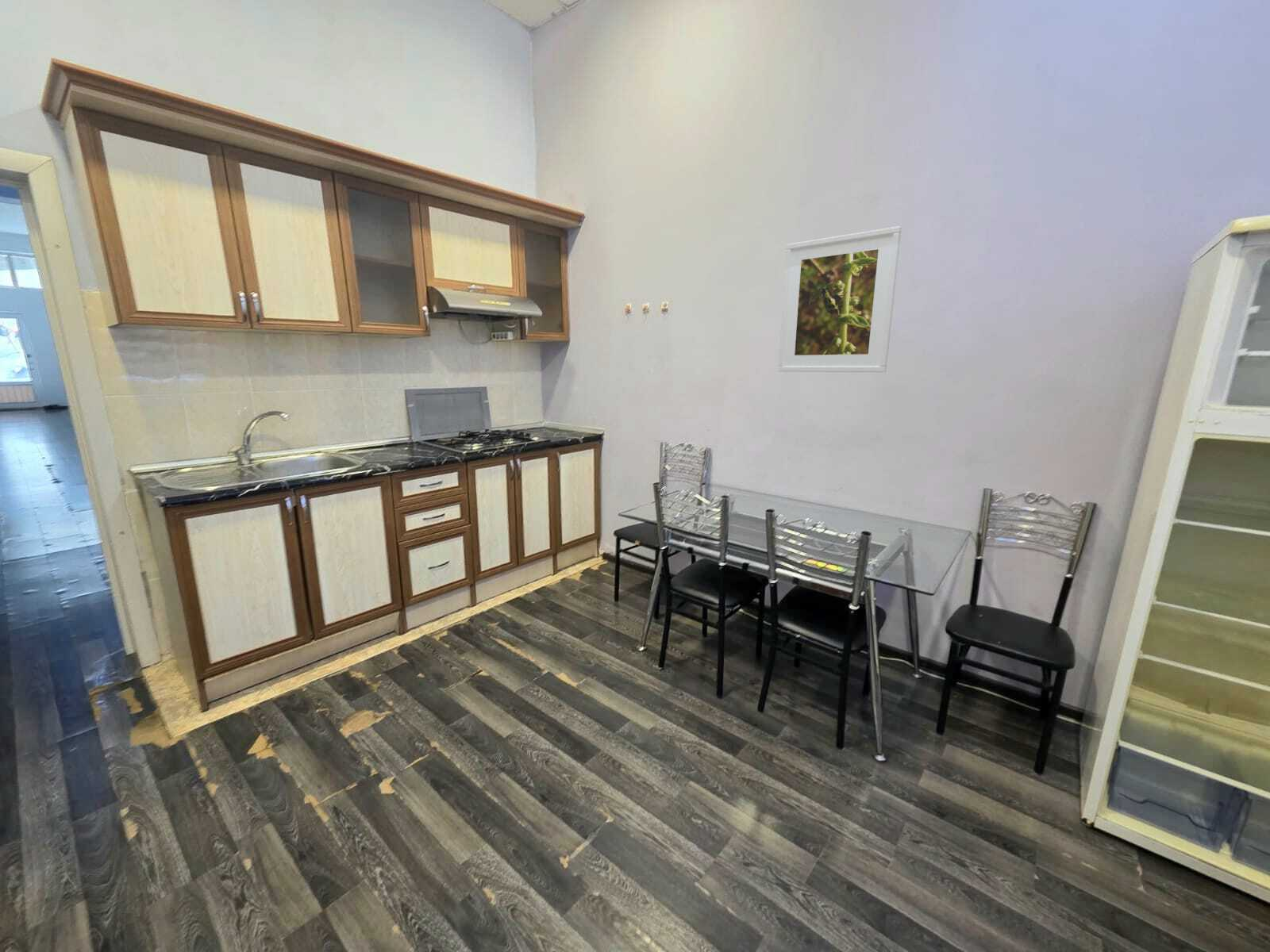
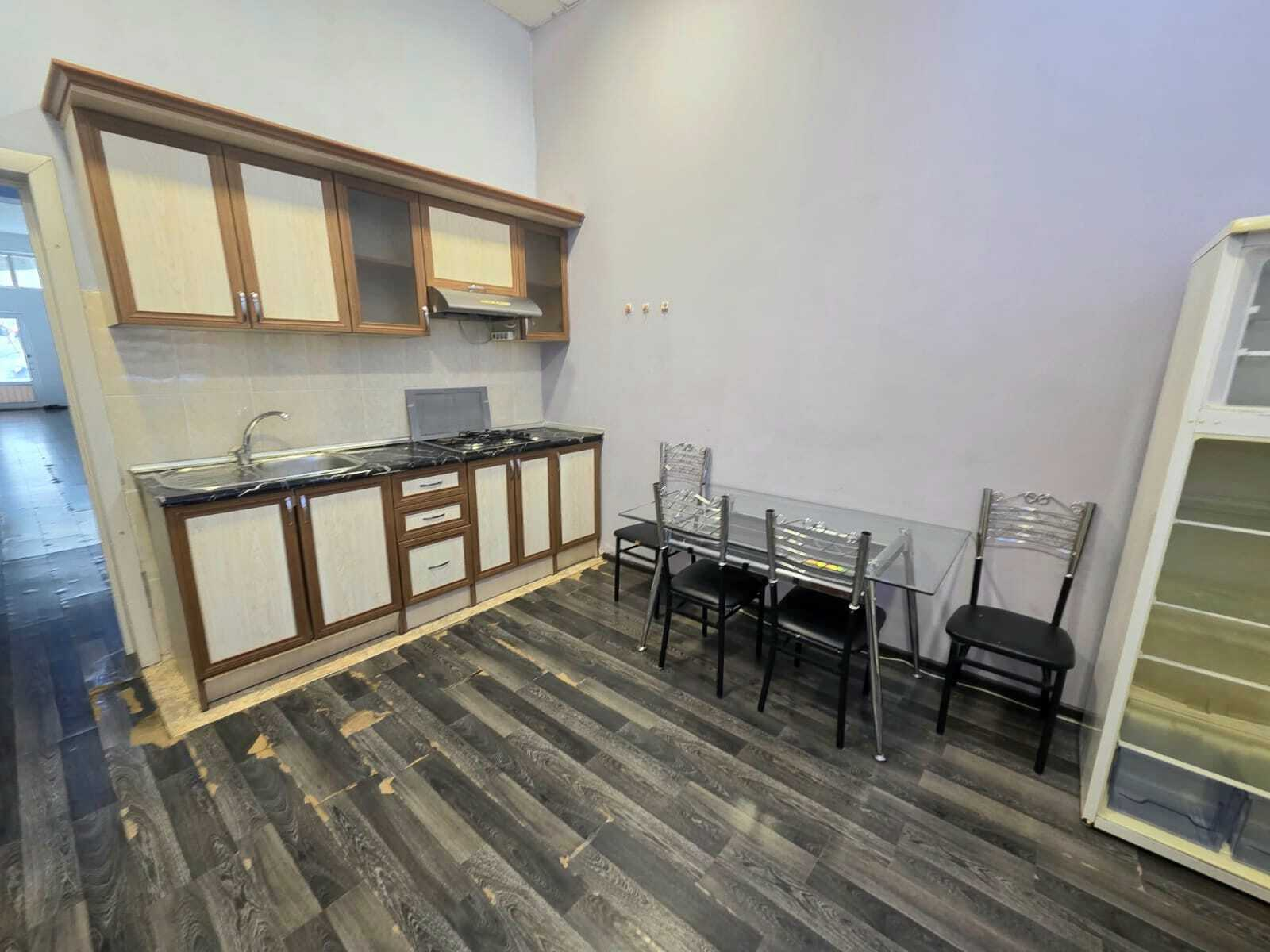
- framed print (834, 305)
